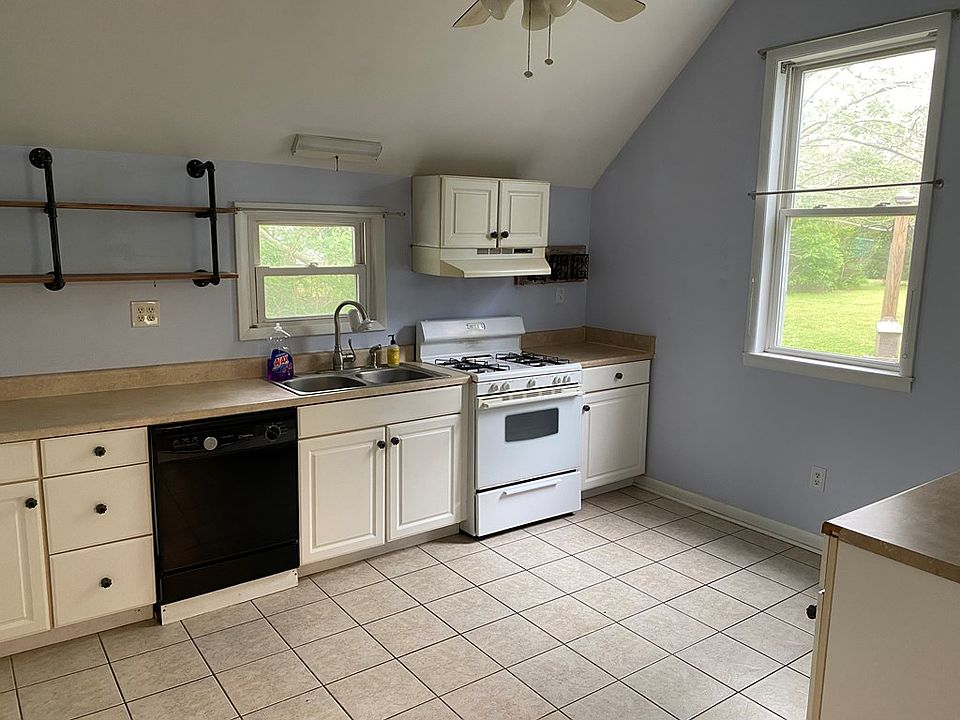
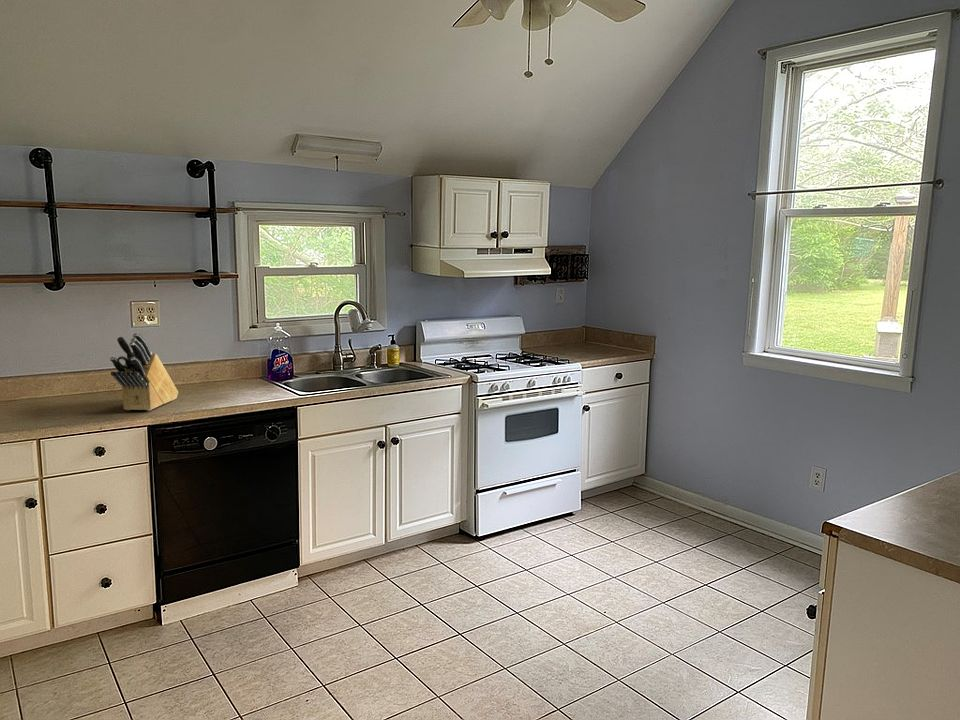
+ knife block (144, 368)
